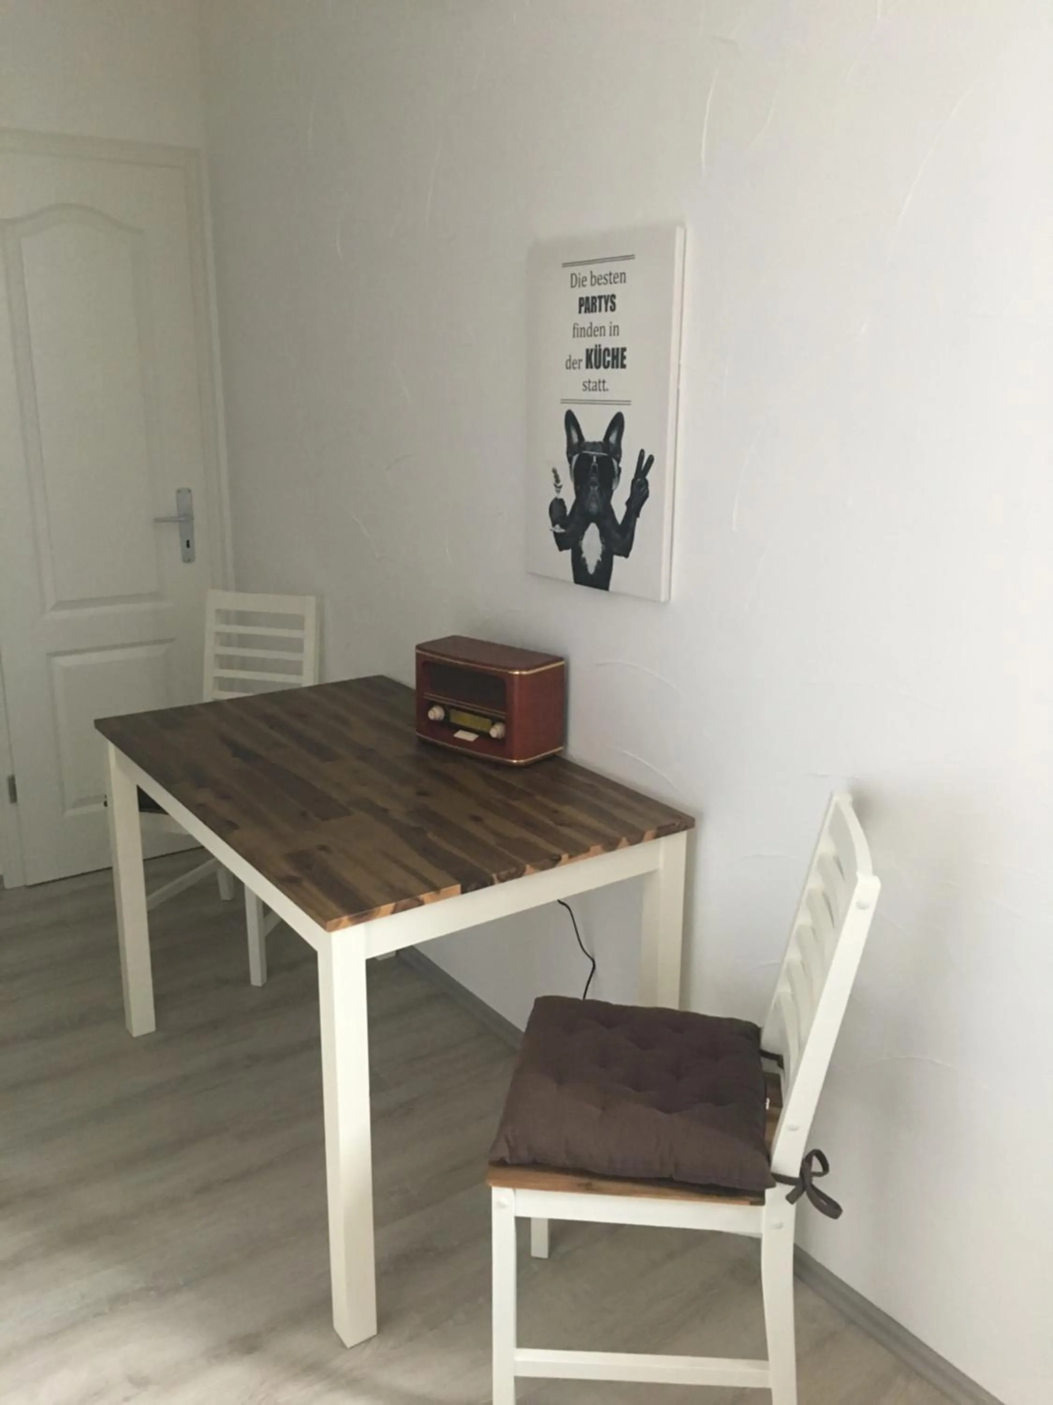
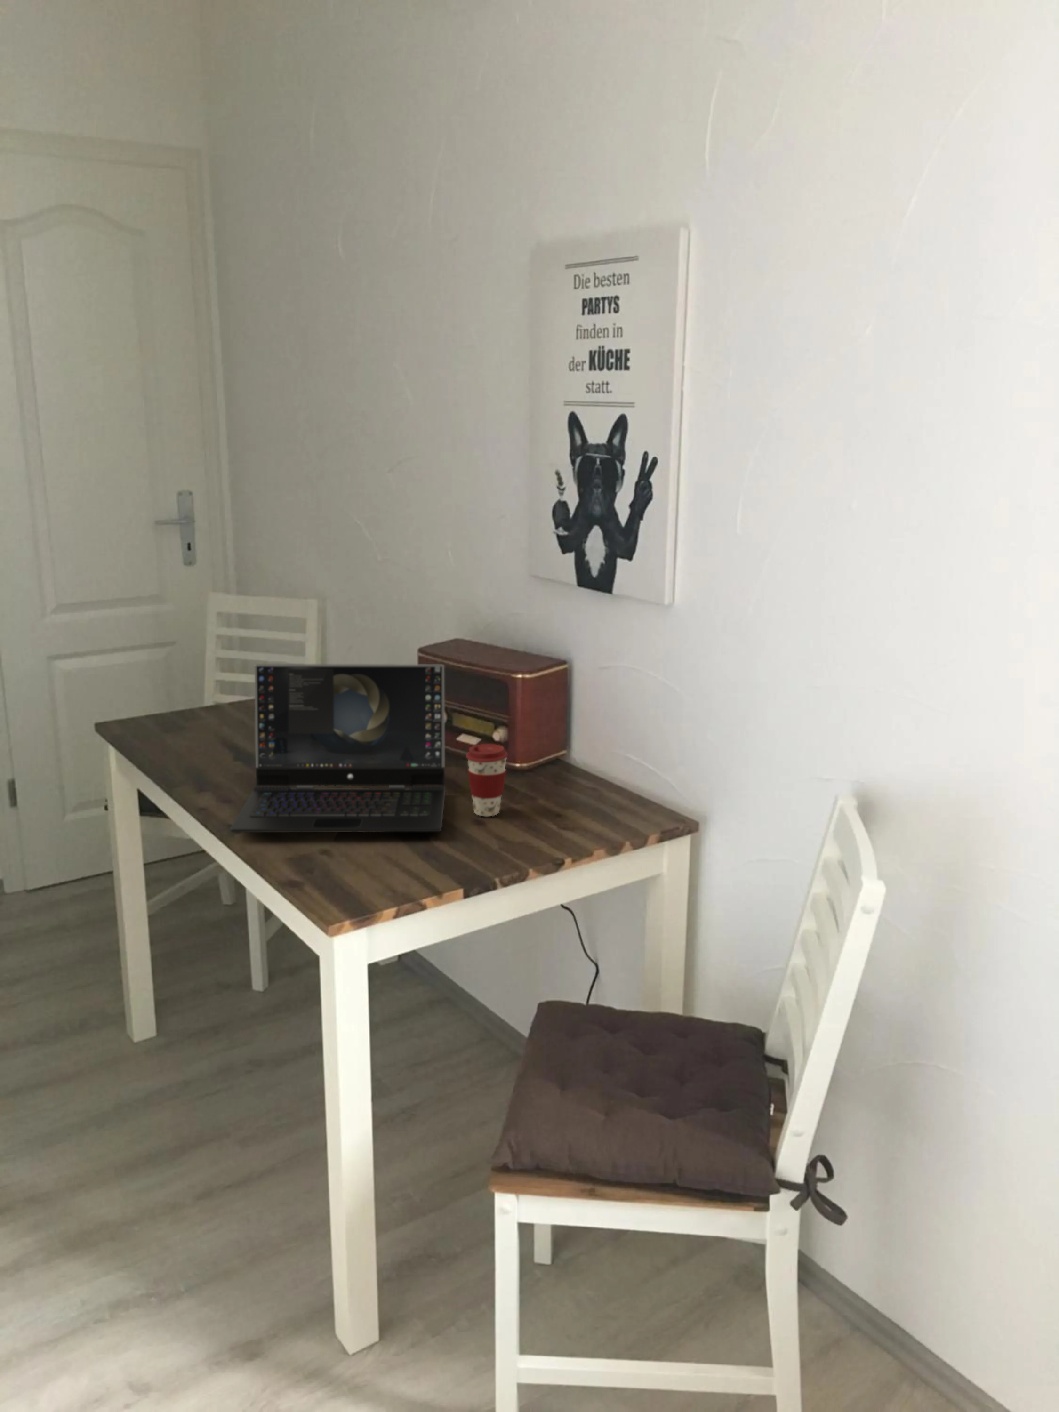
+ laptop (343, 746)
+ coffee cup (486, 780)
